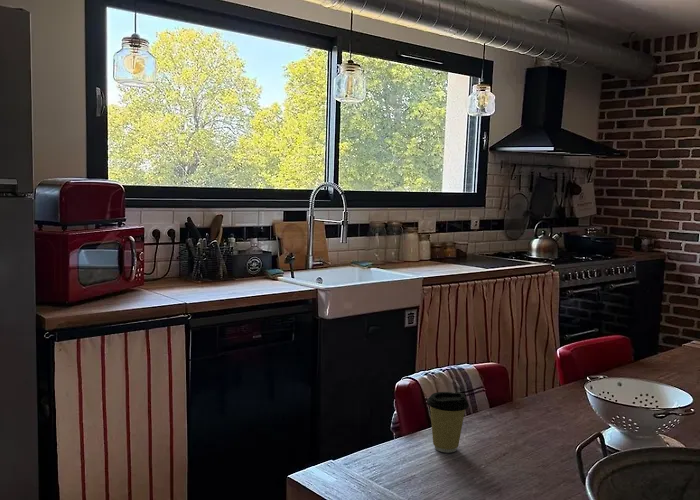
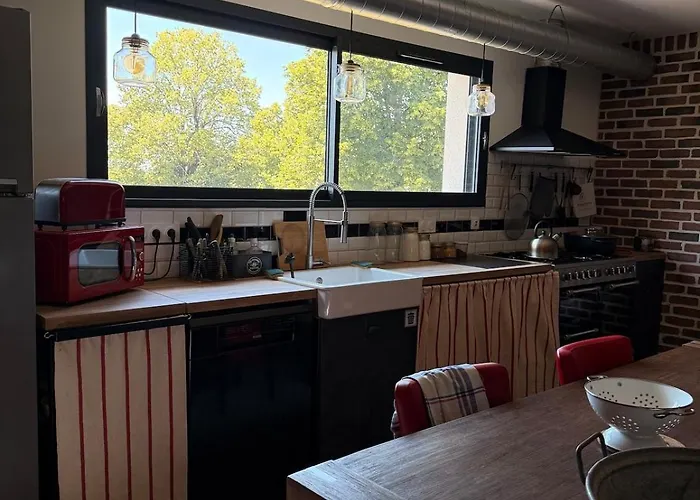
- coffee cup (446, 421)
